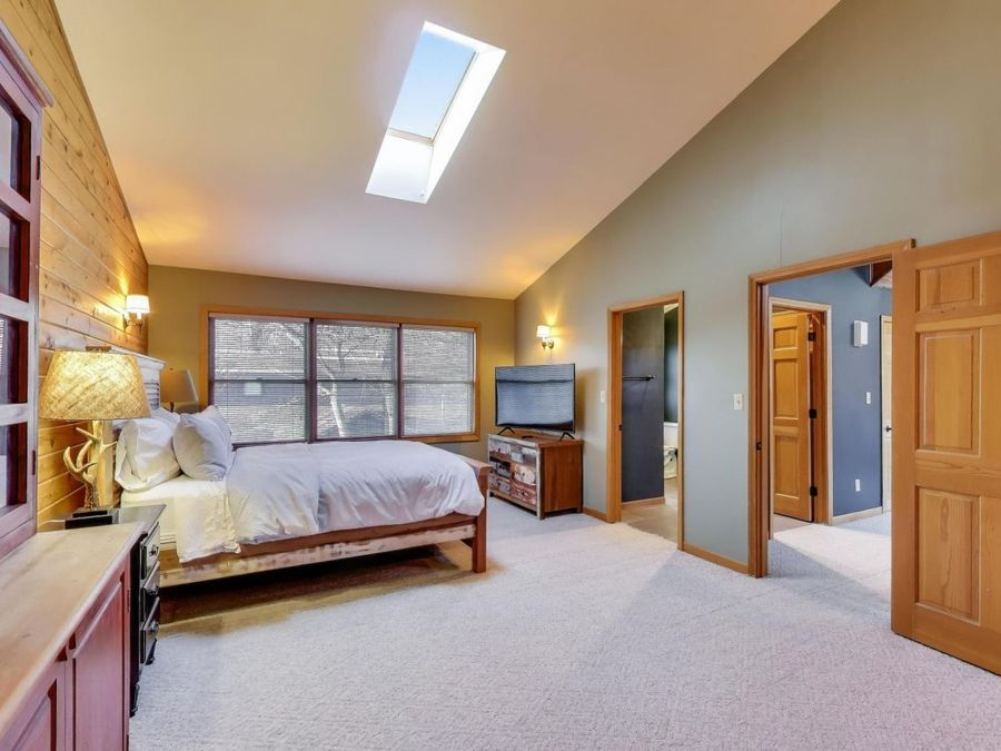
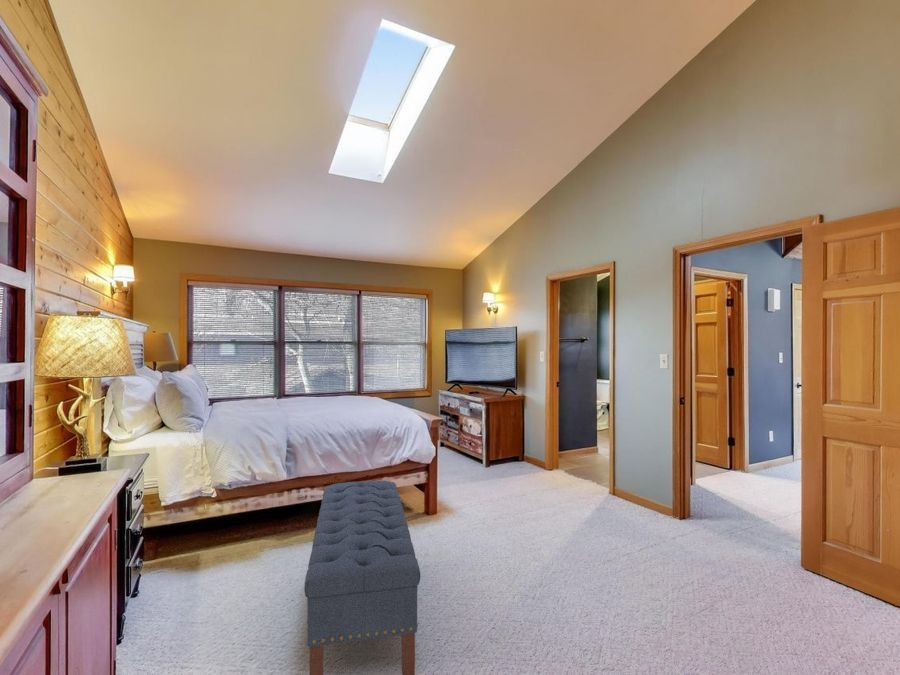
+ bench (361, 564)
